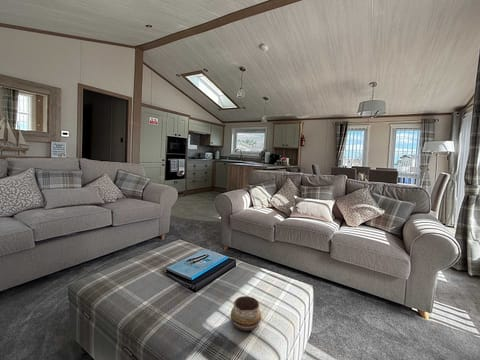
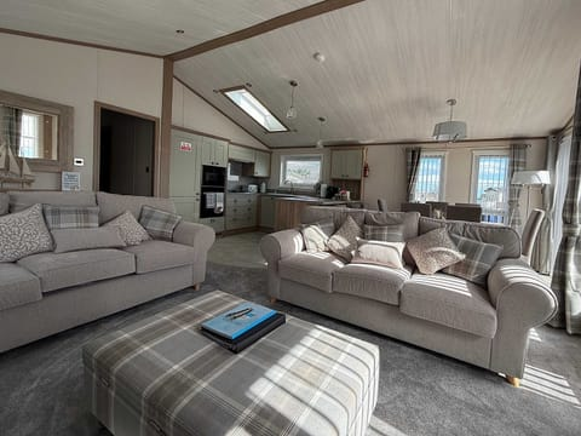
- decorative bowl (246, 313)
